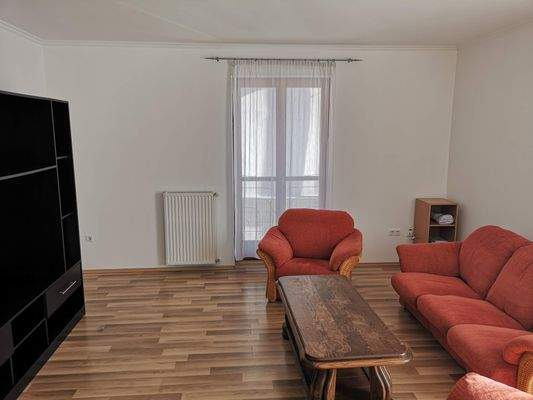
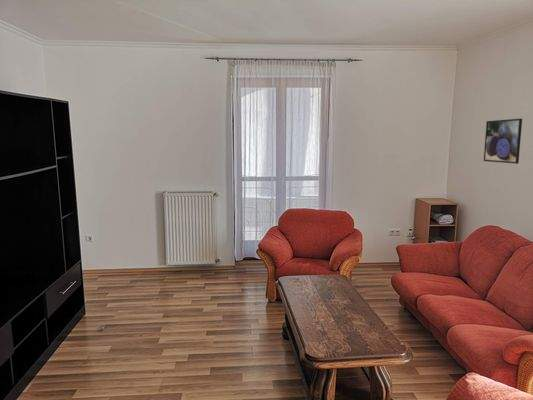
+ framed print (501, 141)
